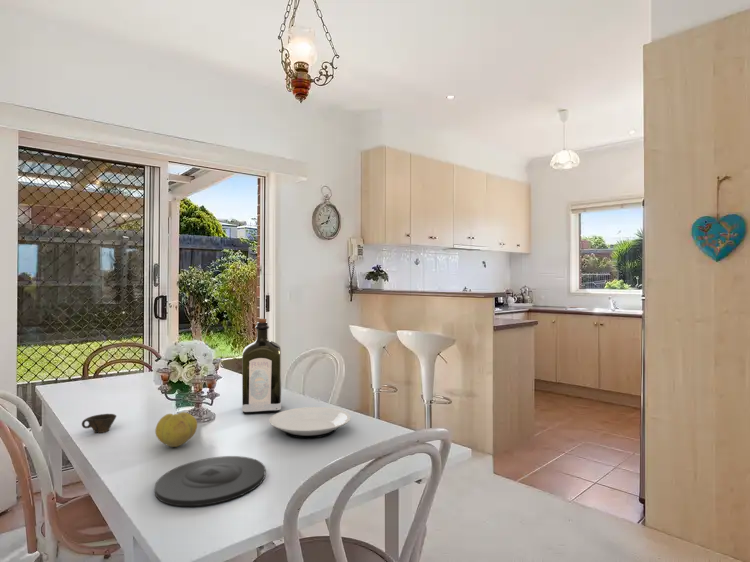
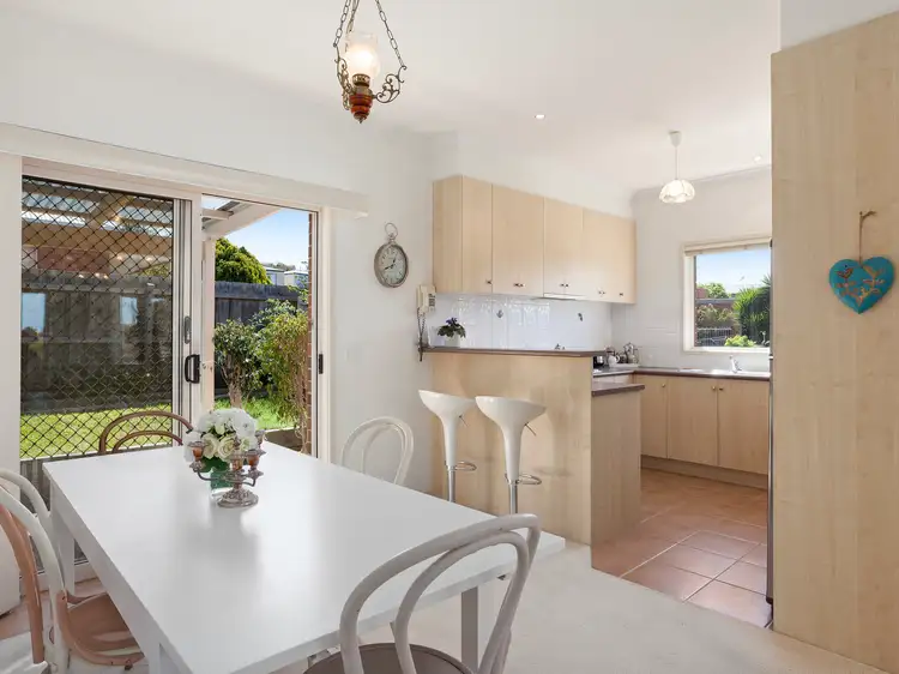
- plate (310, 423)
- liquor (262, 363)
- cup (99, 423)
- plate (212, 474)
- fruit (176, 429)
